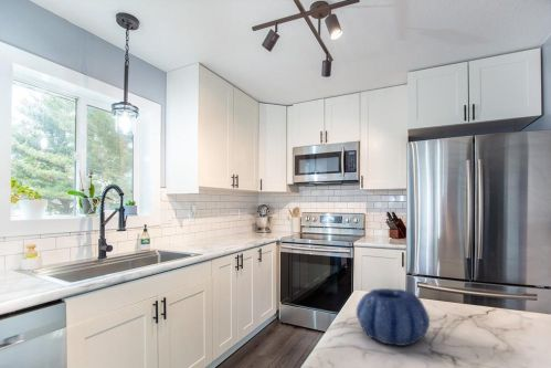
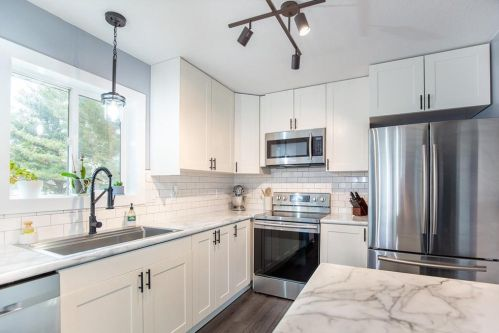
- decorative bowl (391, 313)
